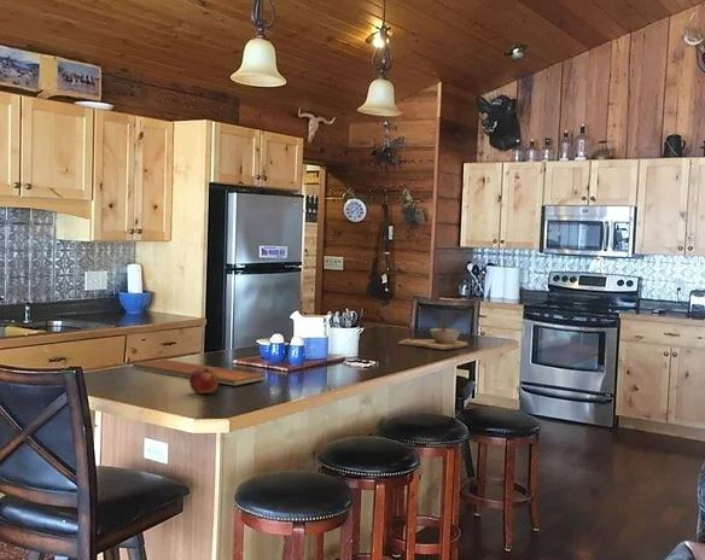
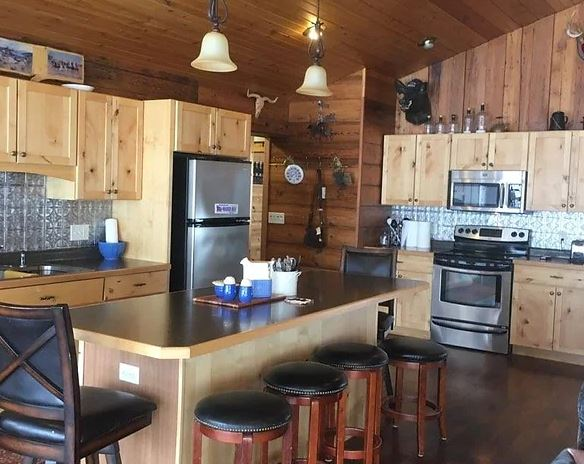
- fruit (203, 380)
- bowl (437, 331)
- chopping board (196, 369)
